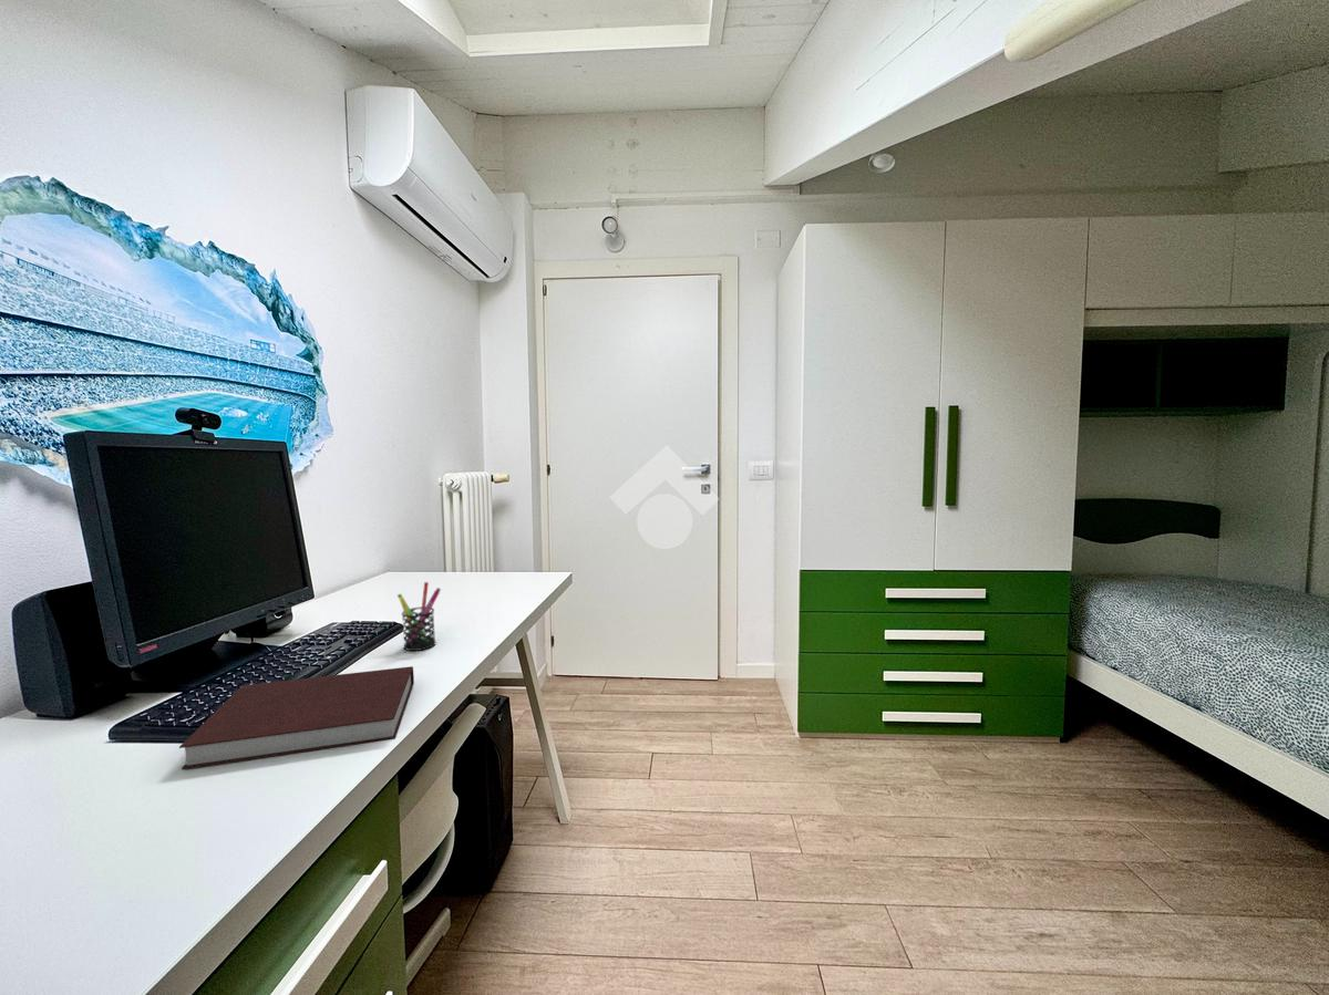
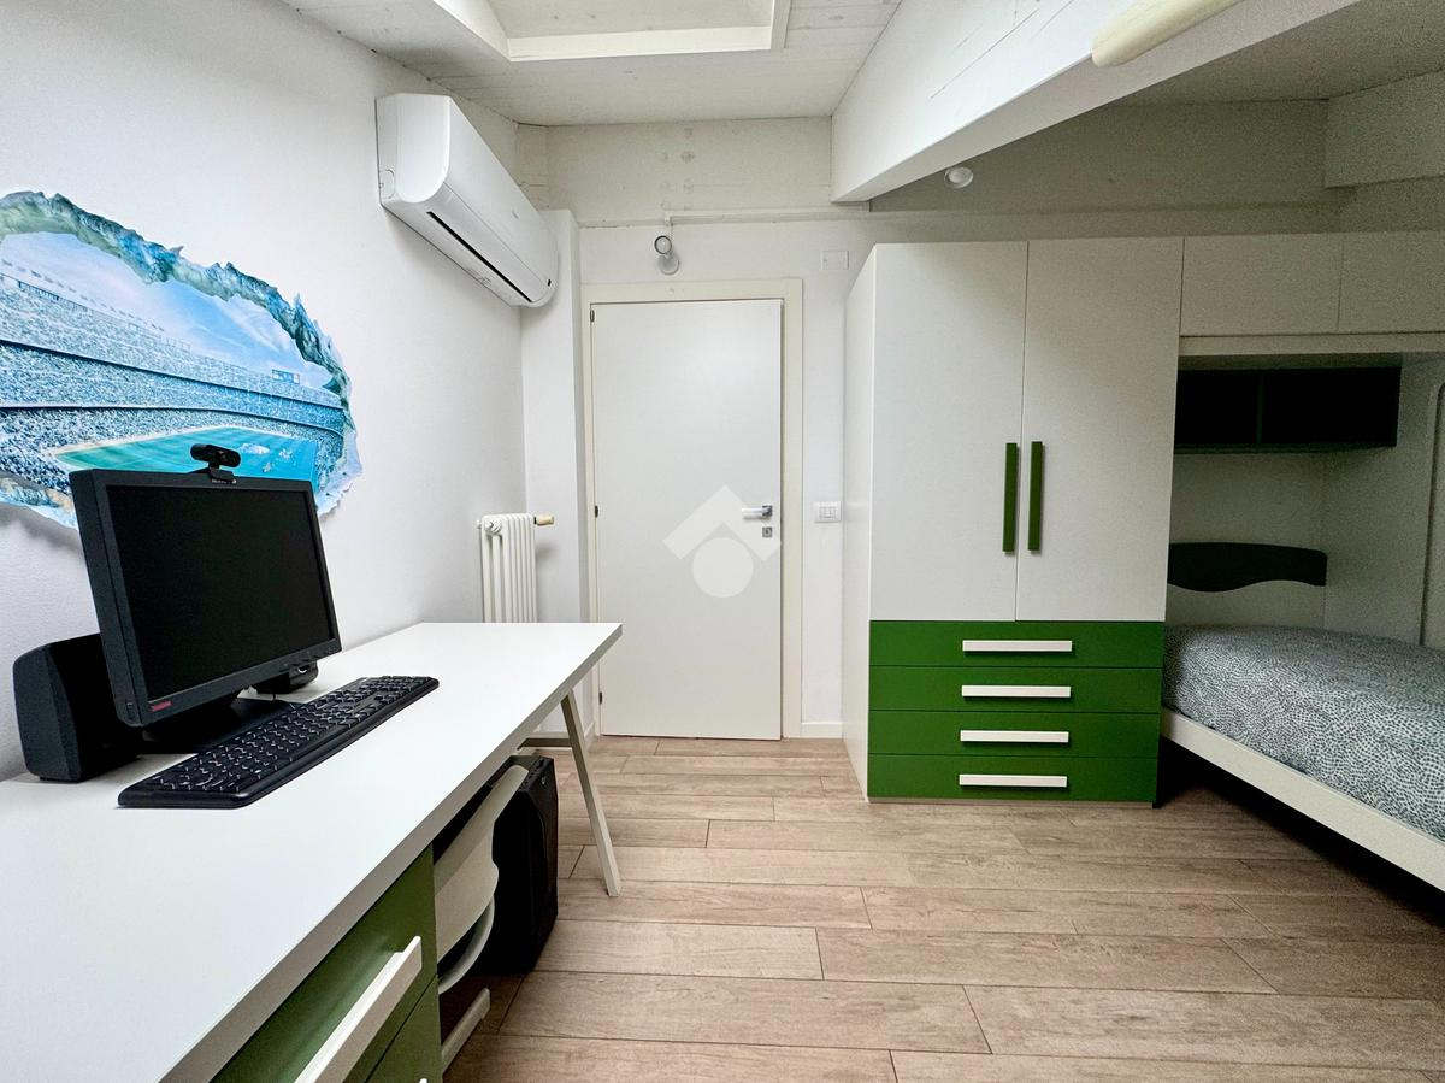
- notebook (313, 709)
- pen holder (415, 614)
